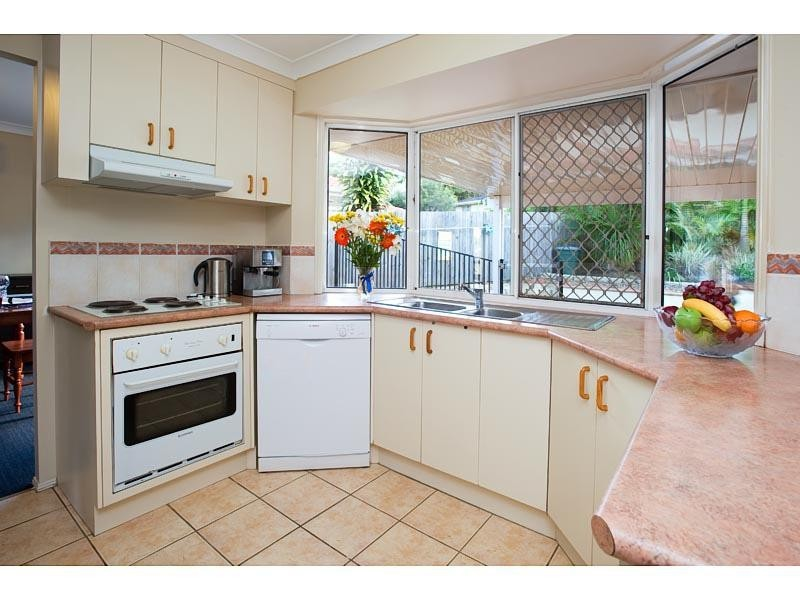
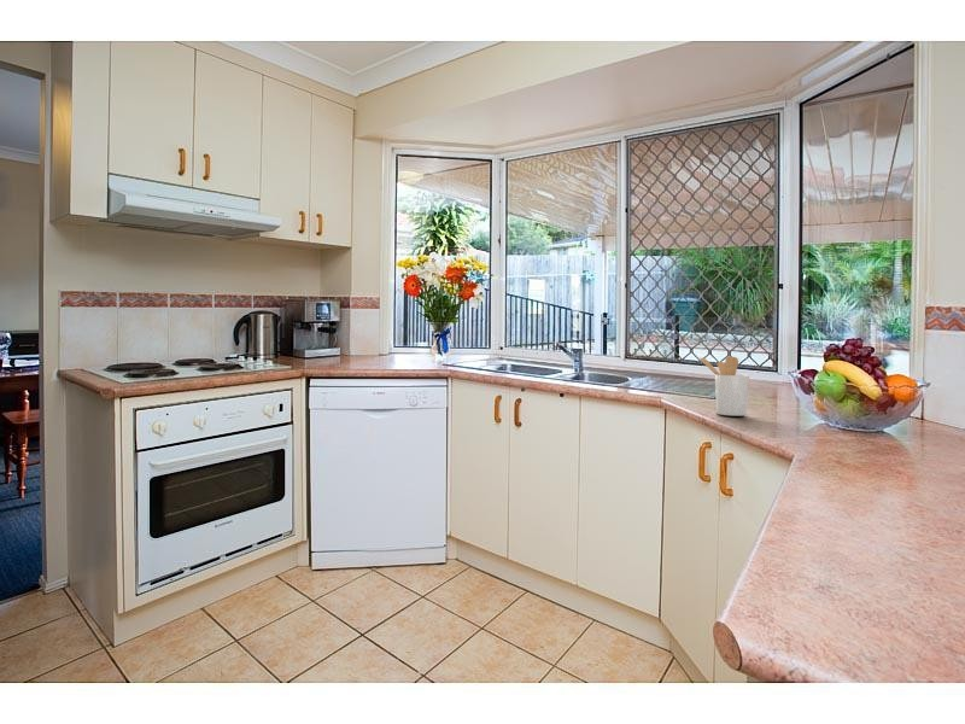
+ utensil holder (723, 384)
